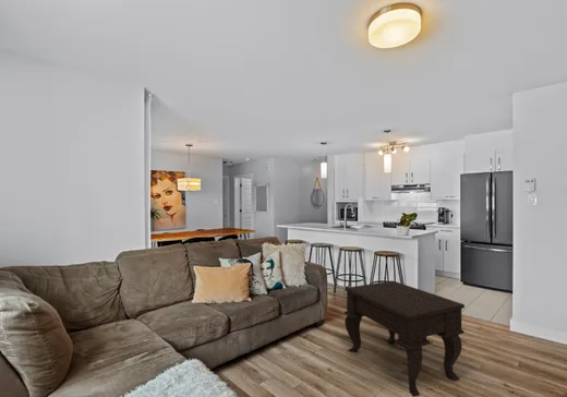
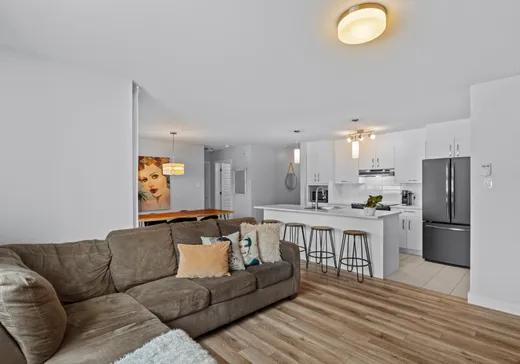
- side table (400, 328)
